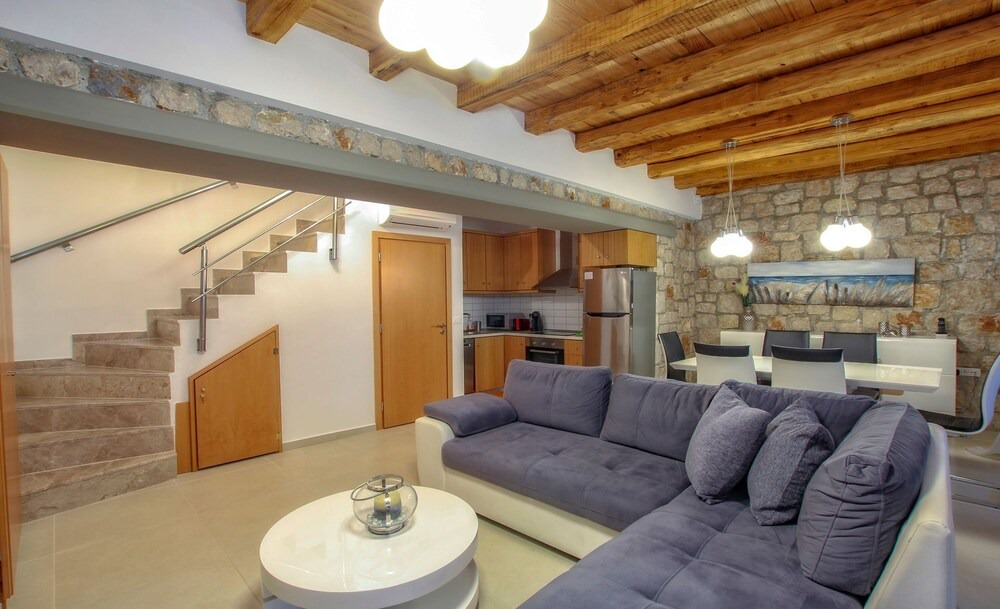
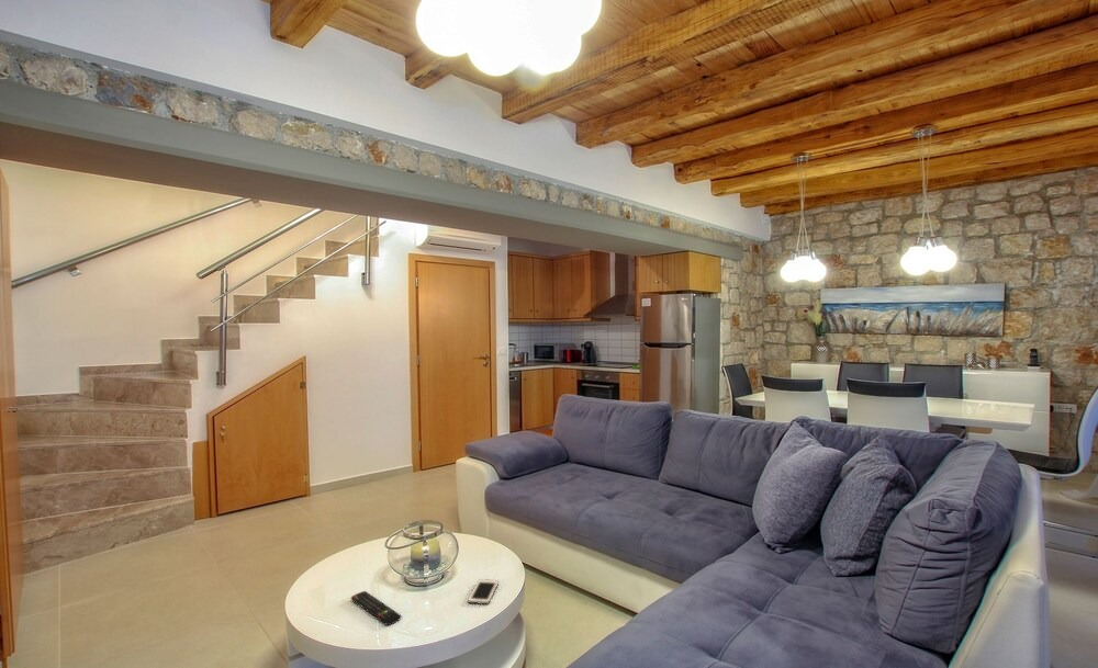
+ remote control (374, 607)
+ cell phone (483, 591)
